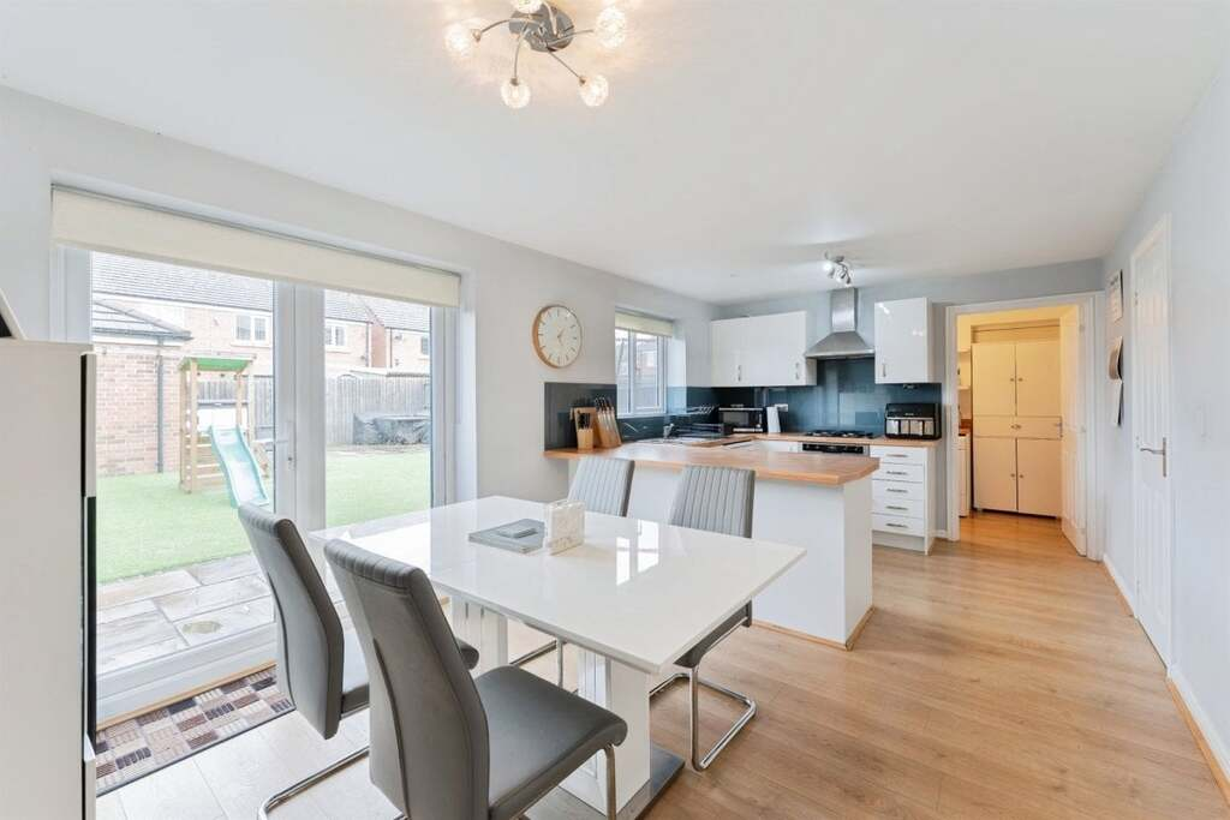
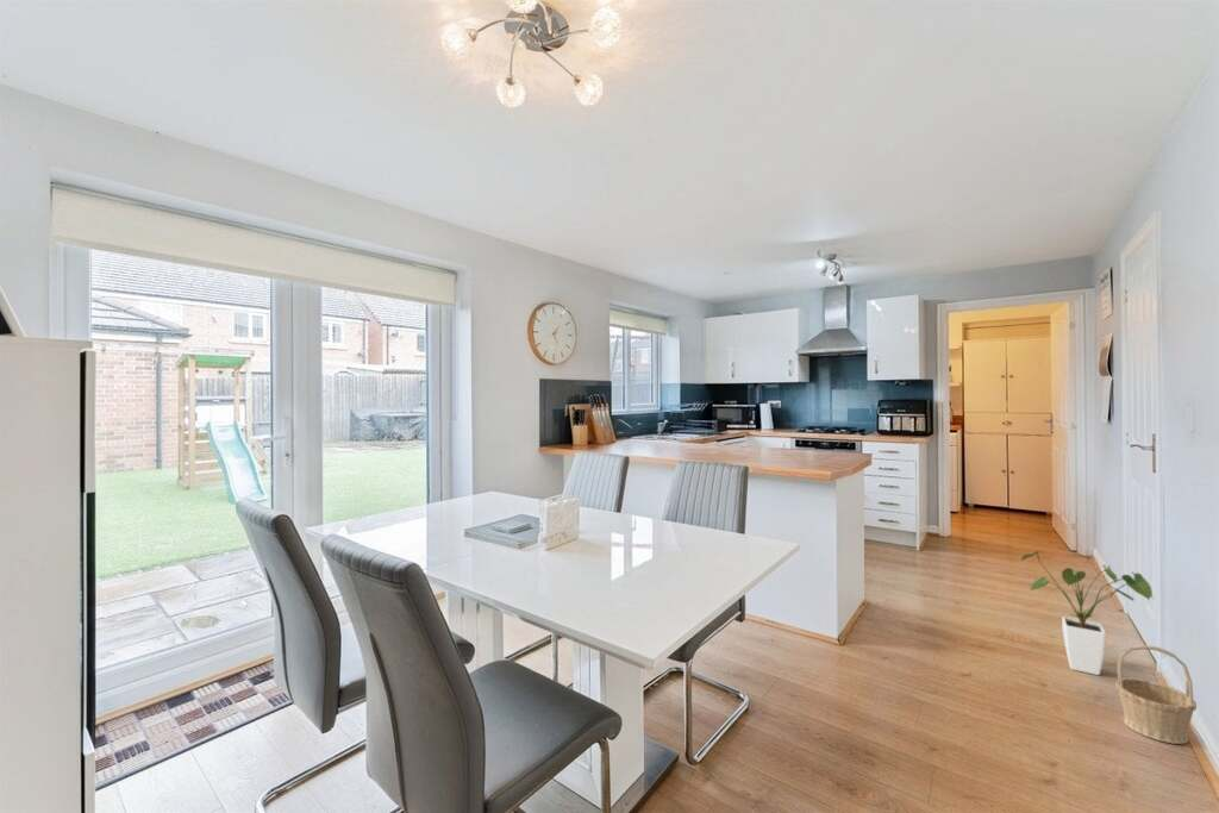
+ basket (1154, 687)
+ house plant (1086, 615)
